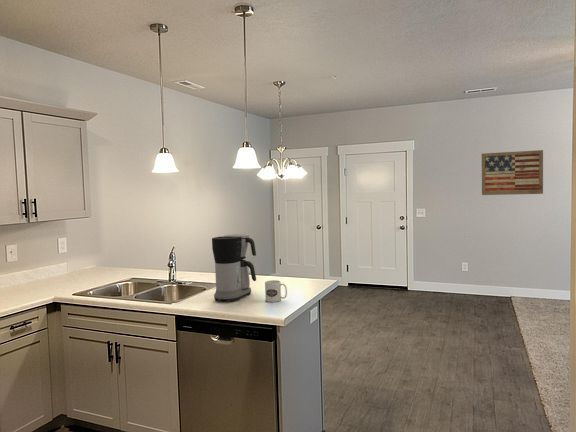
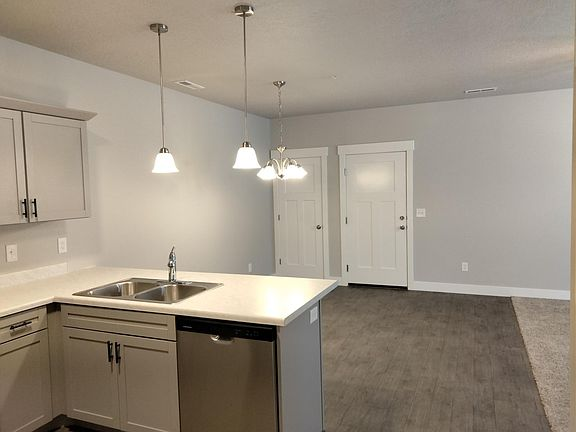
- coffee maker (235, 266)
- wall art (511, 173)
- mug (276, 290)
